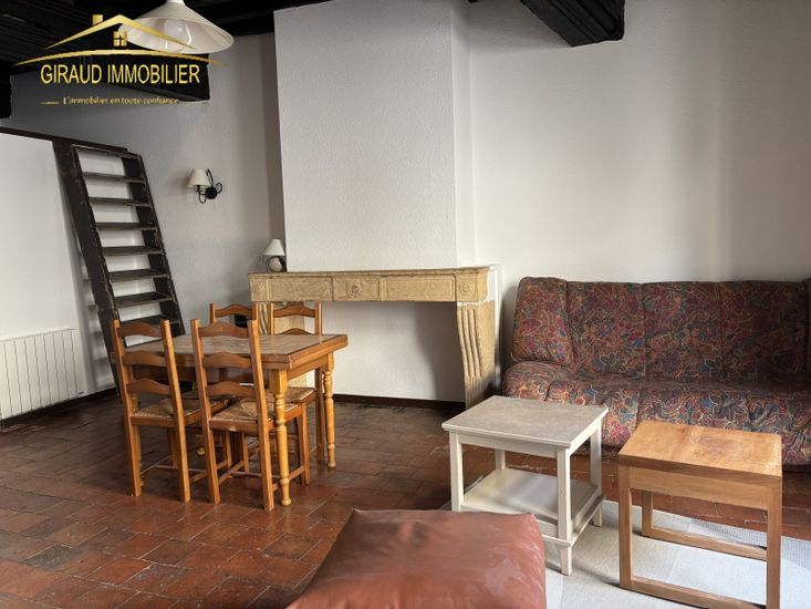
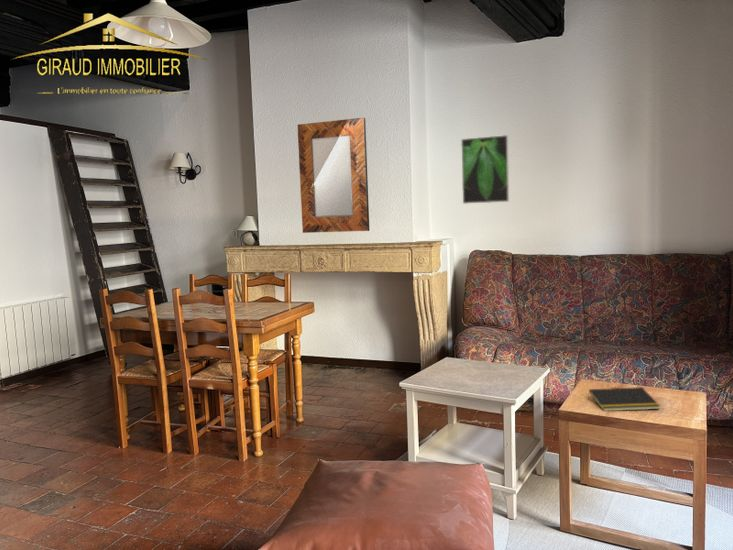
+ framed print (485, 170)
+ home mirror (332, 177)
+ notepad (623, 398)
